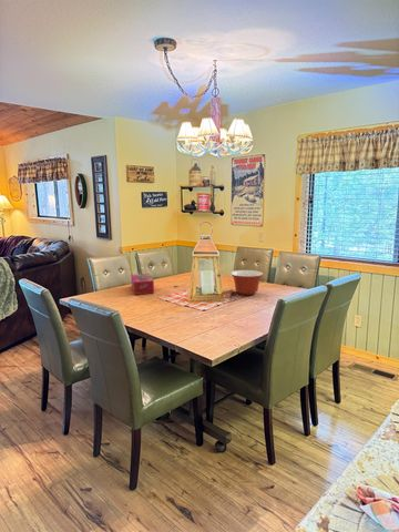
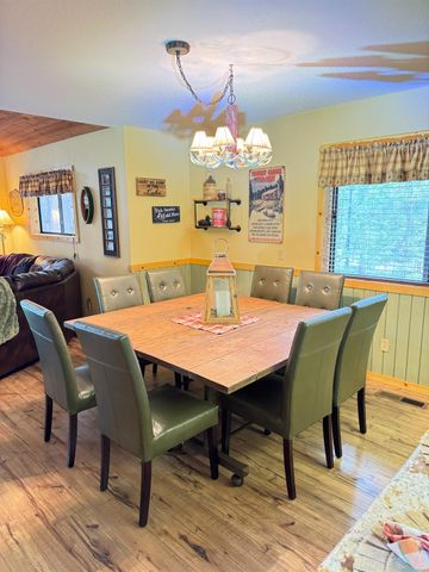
- tissue box (142, 283)
- mixing bowl (246, 283)
